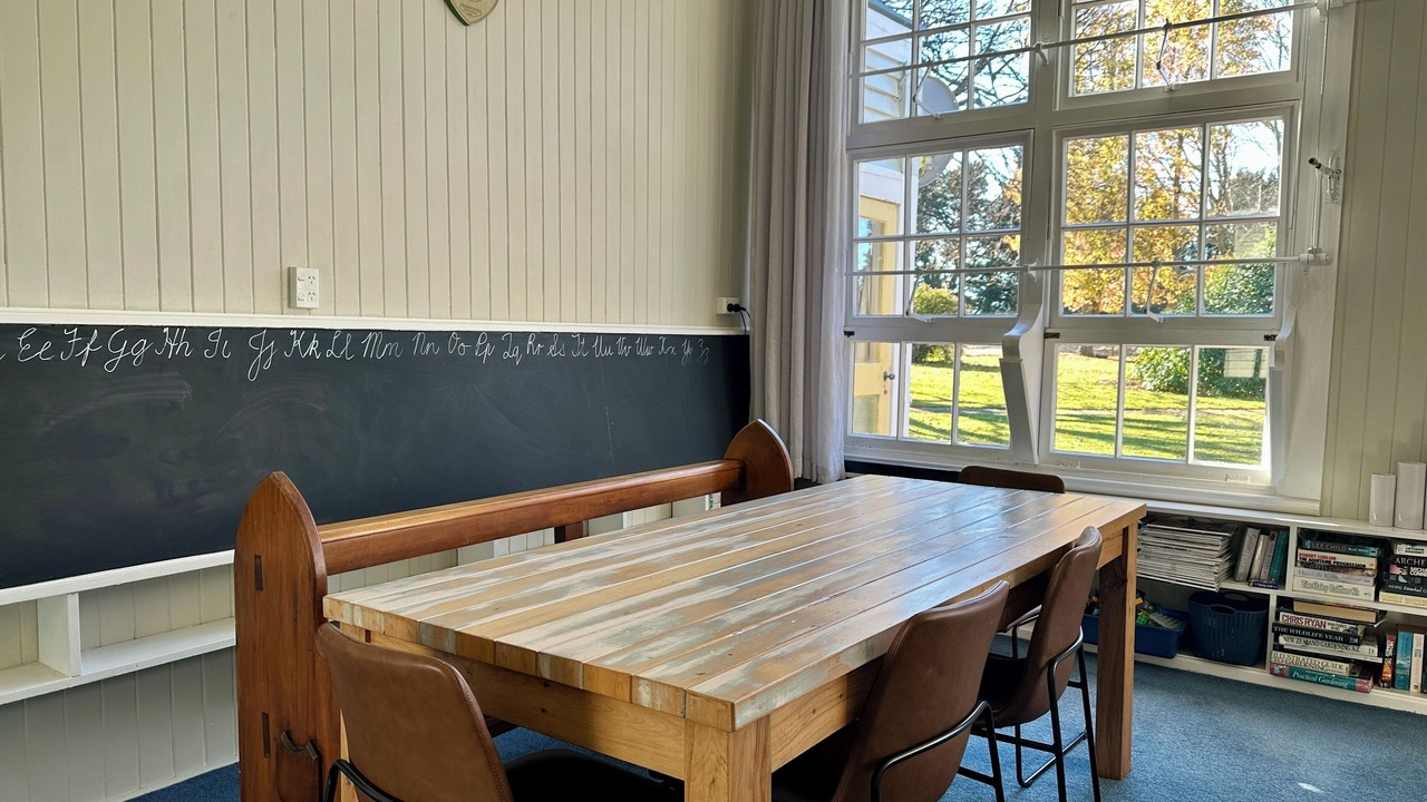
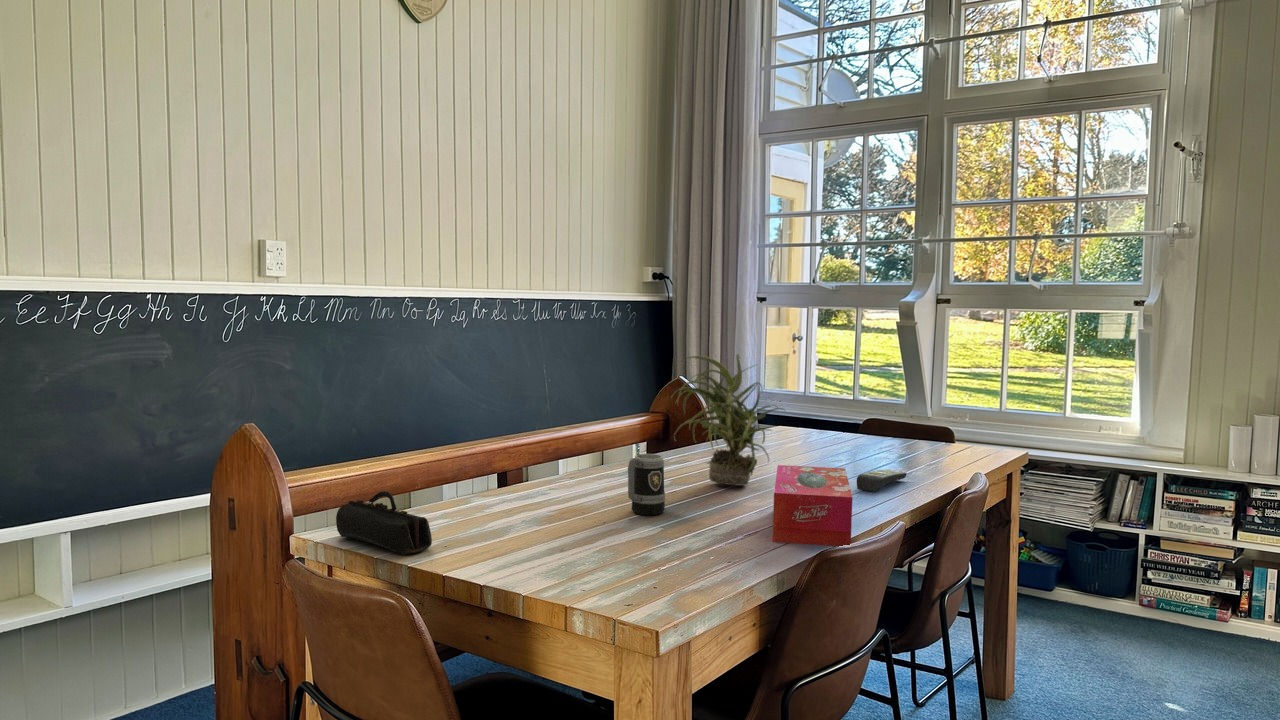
+ potted plant (723, 417)
+ mug (644, 484)
+ pencil case (382, 517)
+ remote control (881, 477)
+ tissue box (811, 502)
